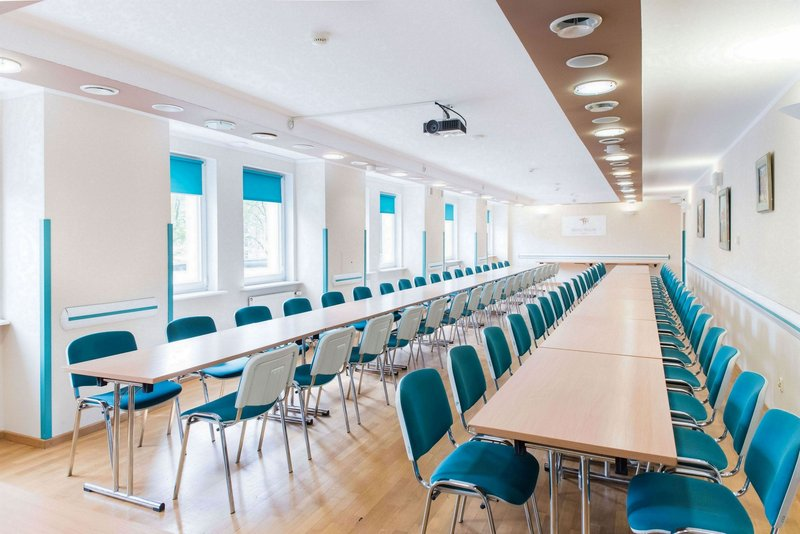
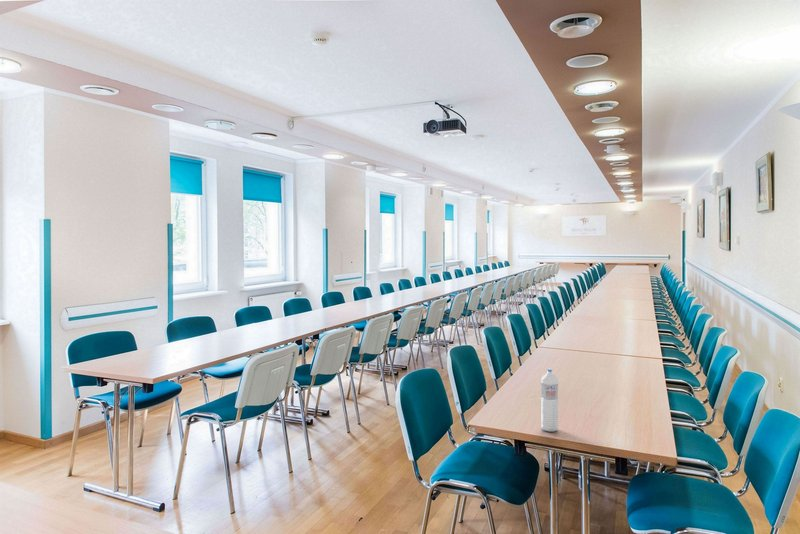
+ water bottle (549, 399)
